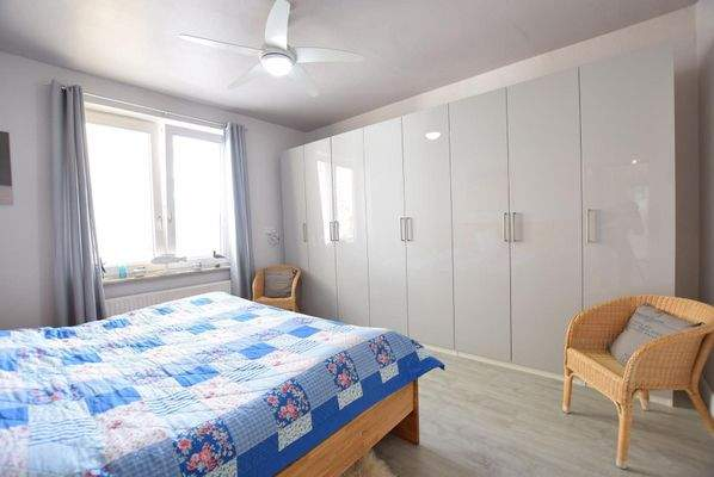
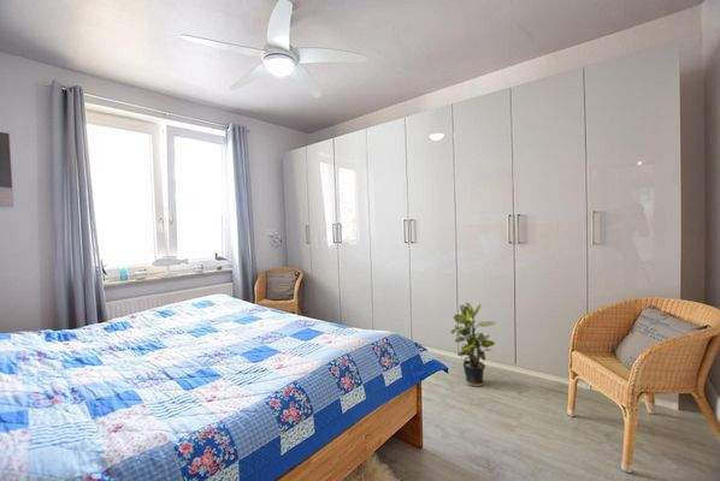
+ potted plant (471, 344)
